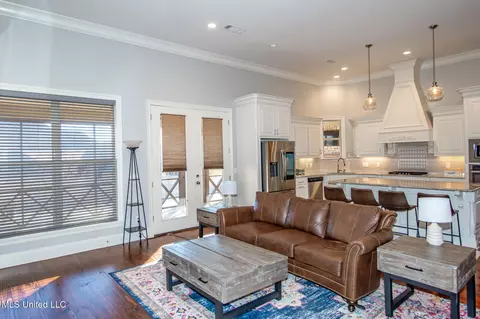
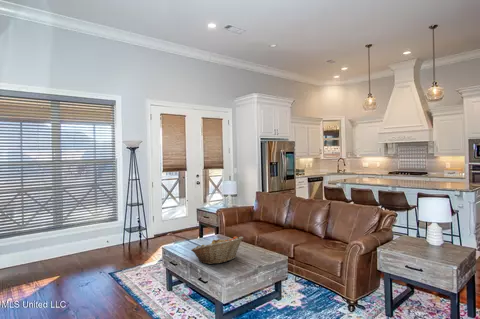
+ fruit basket (218, 247)
